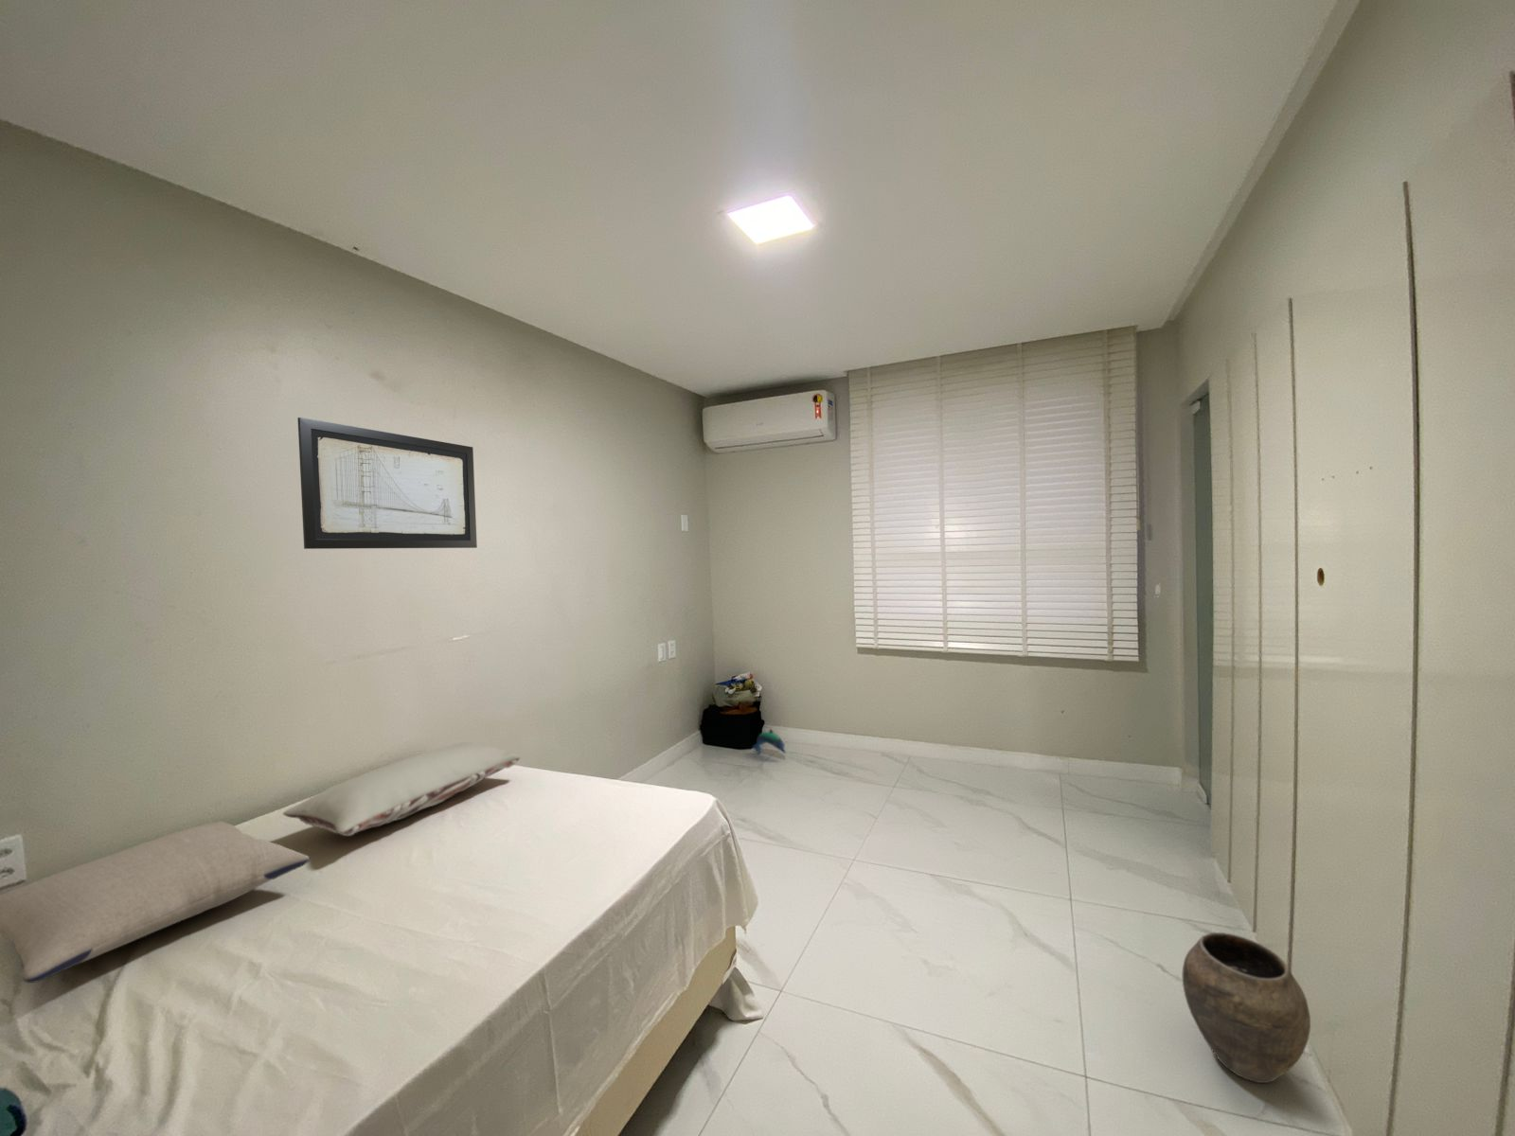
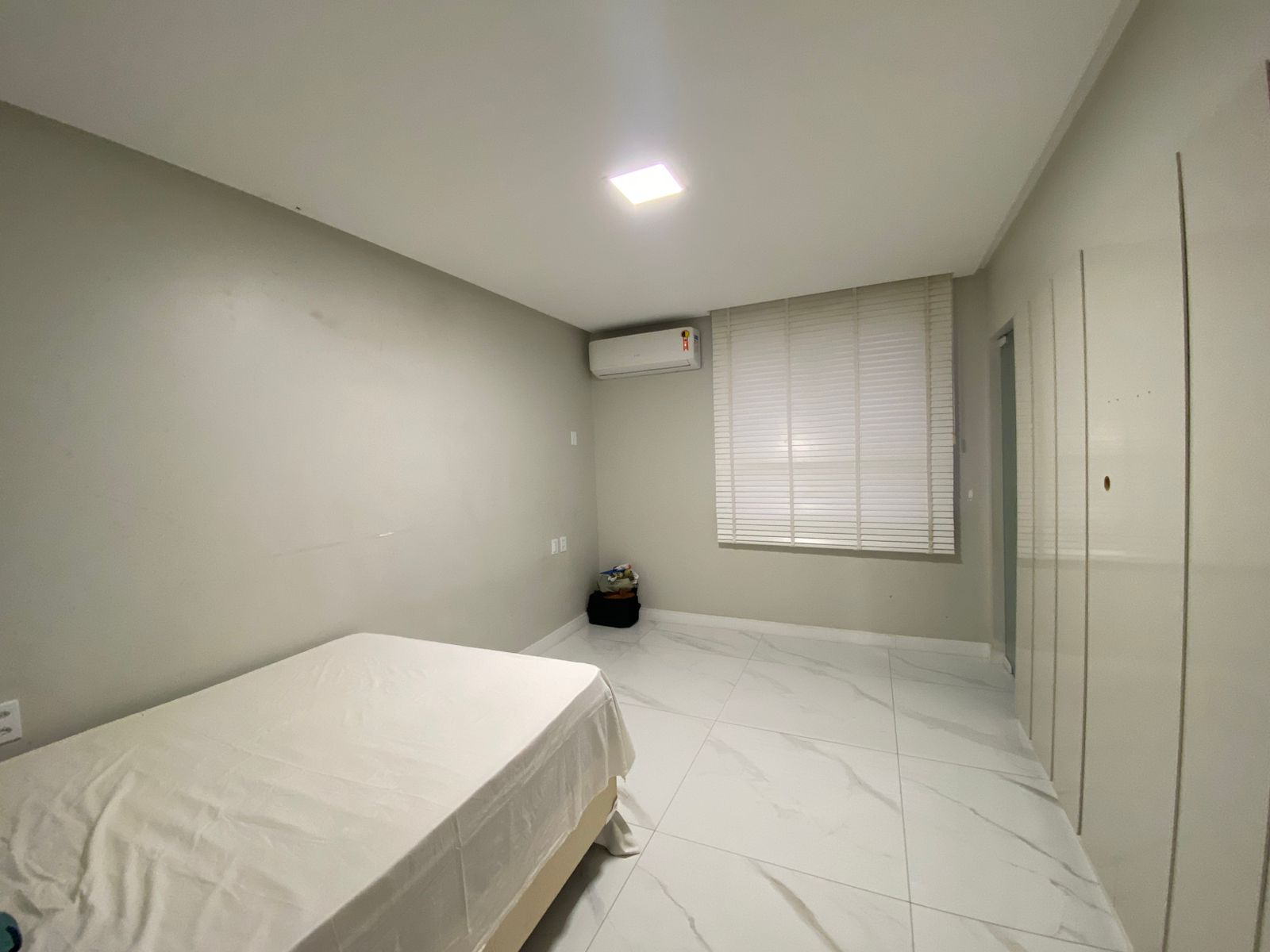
- wall art (398, 492)
- pillow (416, 783)
- plush toy (769, 742)
- pillow (146, 887)
- vase (1242, 1008)
